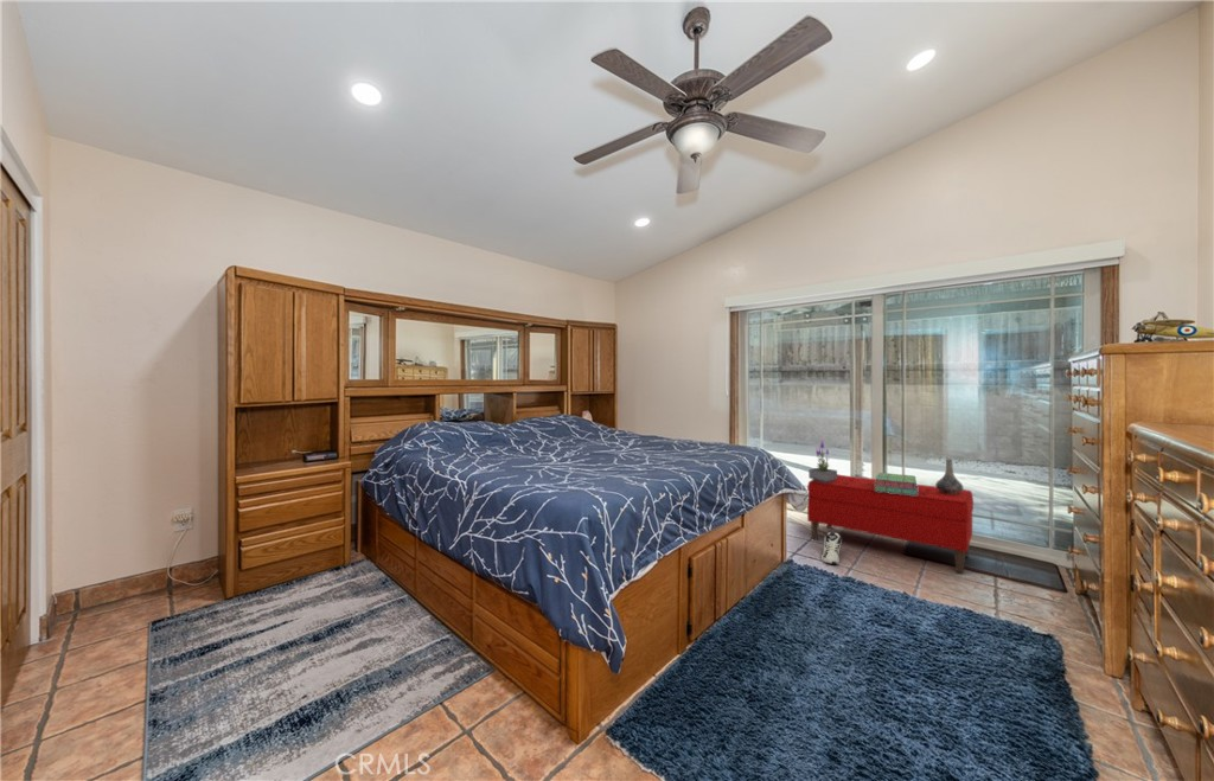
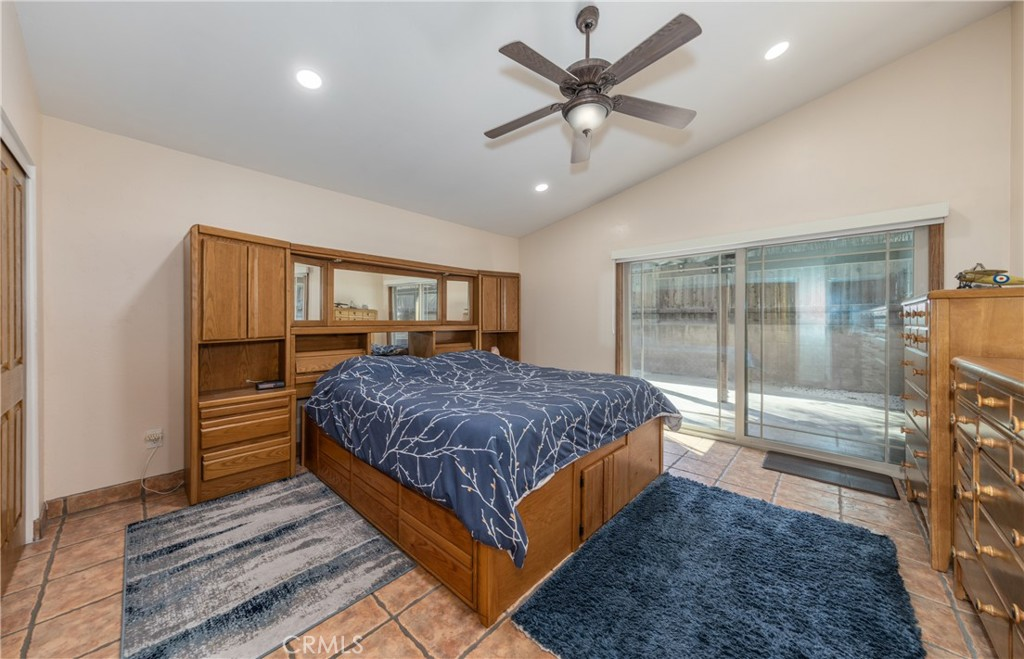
- potted plant (822, 459)
- bench (886, 516)
- sneaker (831, 545)
- stack of books (895, 482)
- decorative vase (948, 475)
